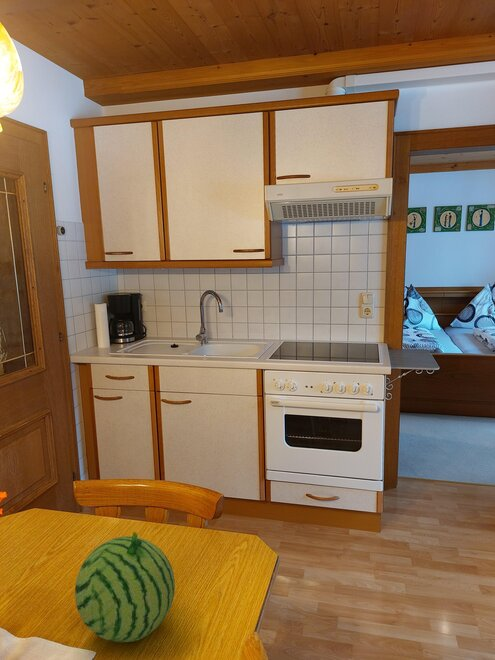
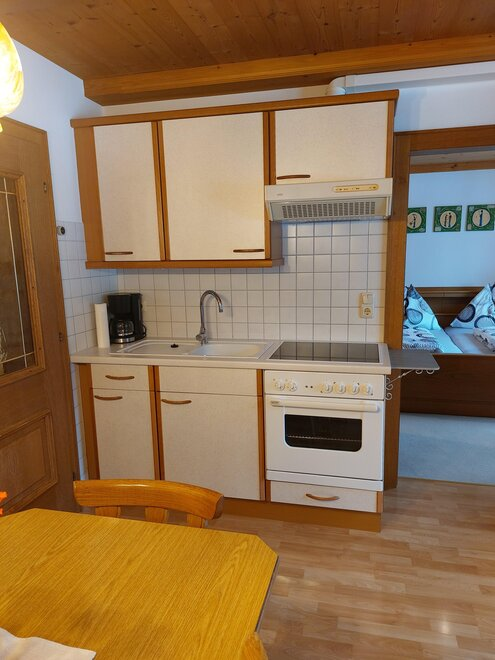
- fruit (125, 580)
